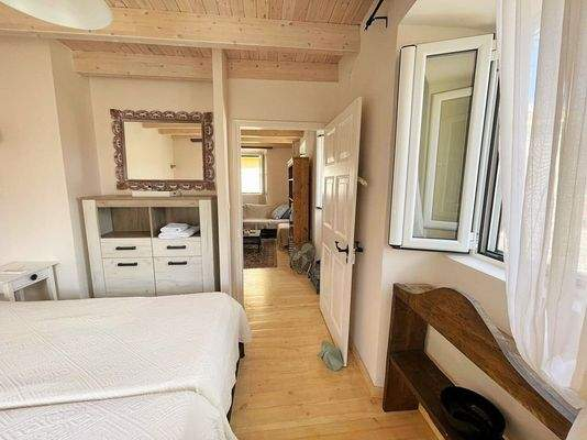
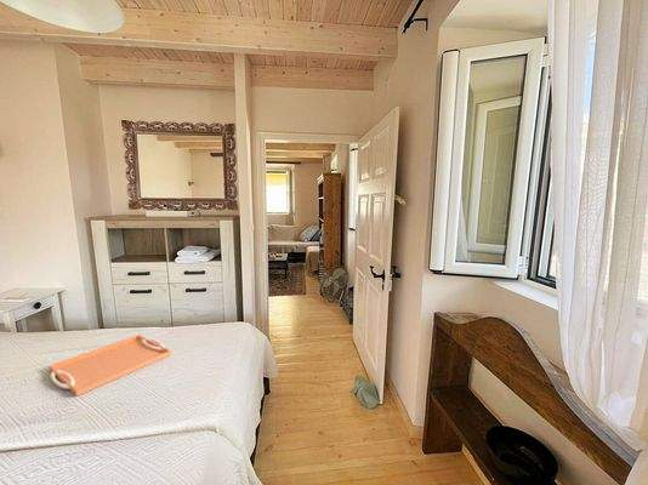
+ serving tray (113, 359)
